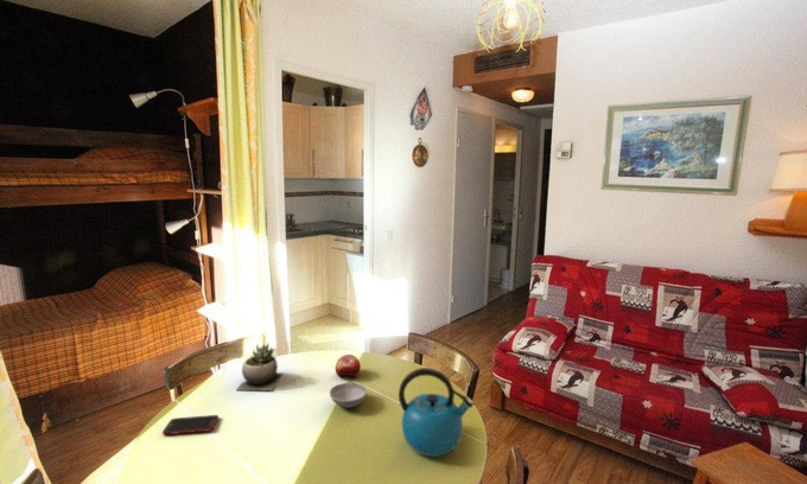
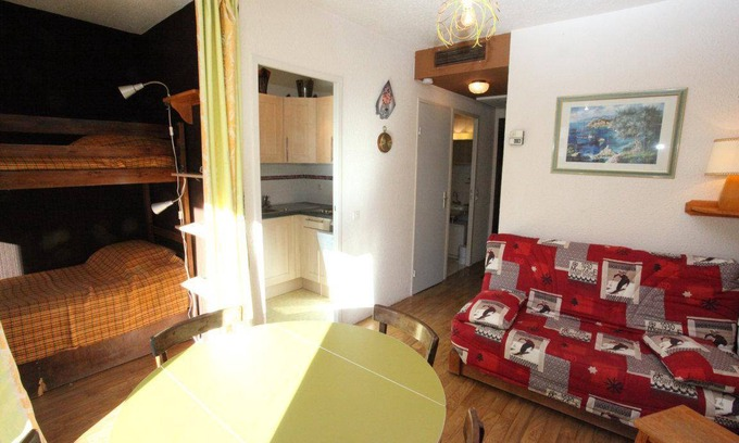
- bowl (348, 396)
- cell phone (191, 425)
- succulent plant (260, 363)
- kettle (436, 407)
- fruit (348, 365)
